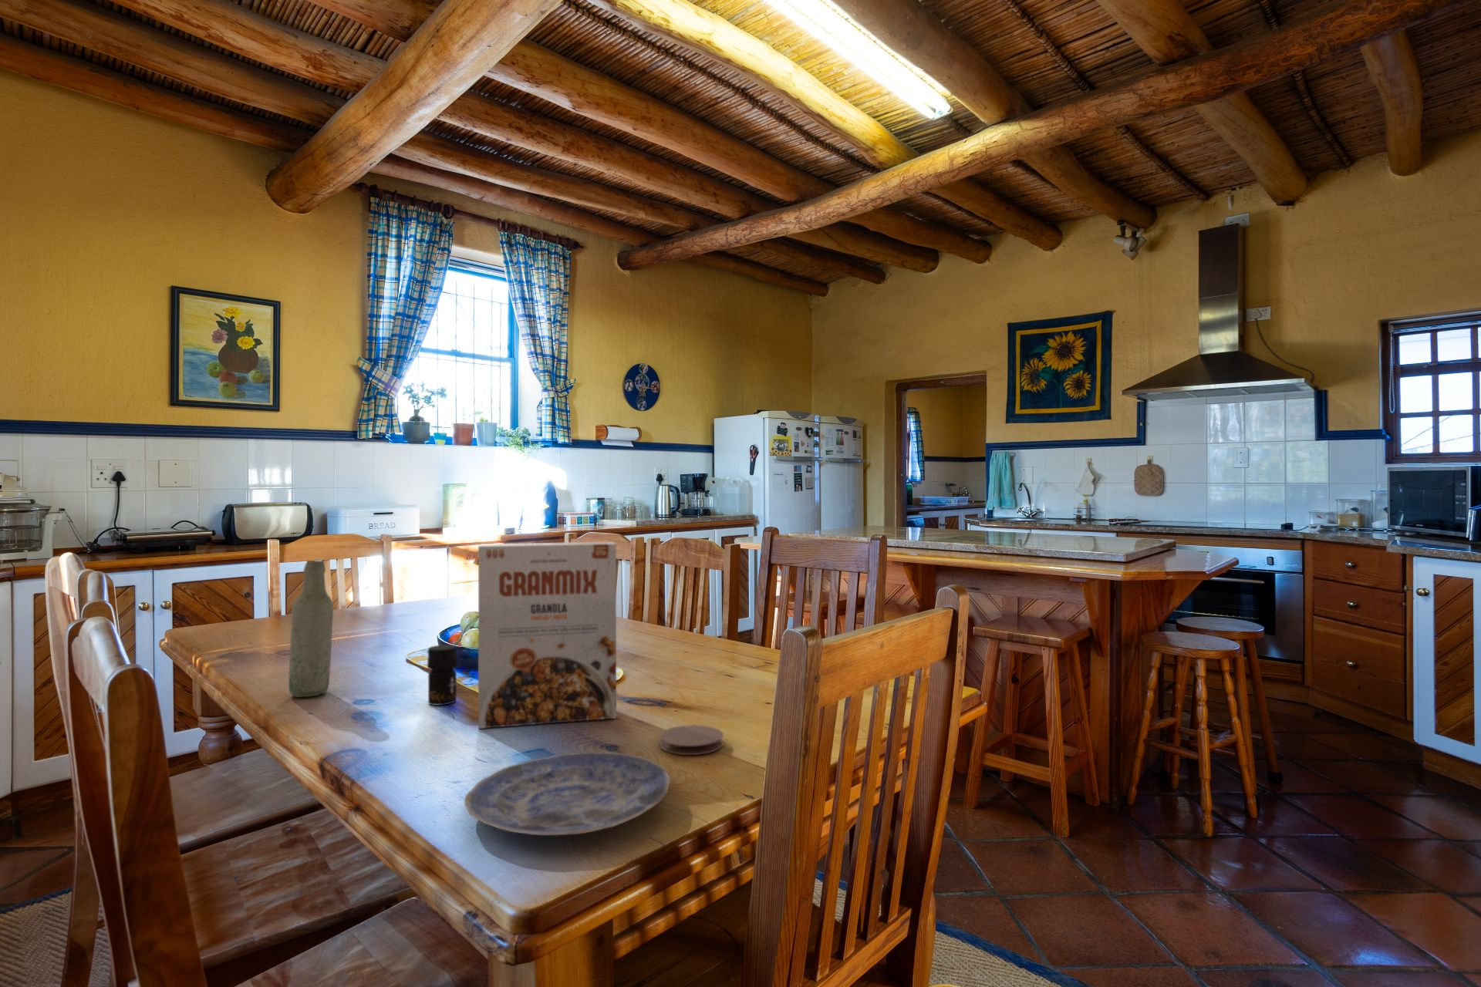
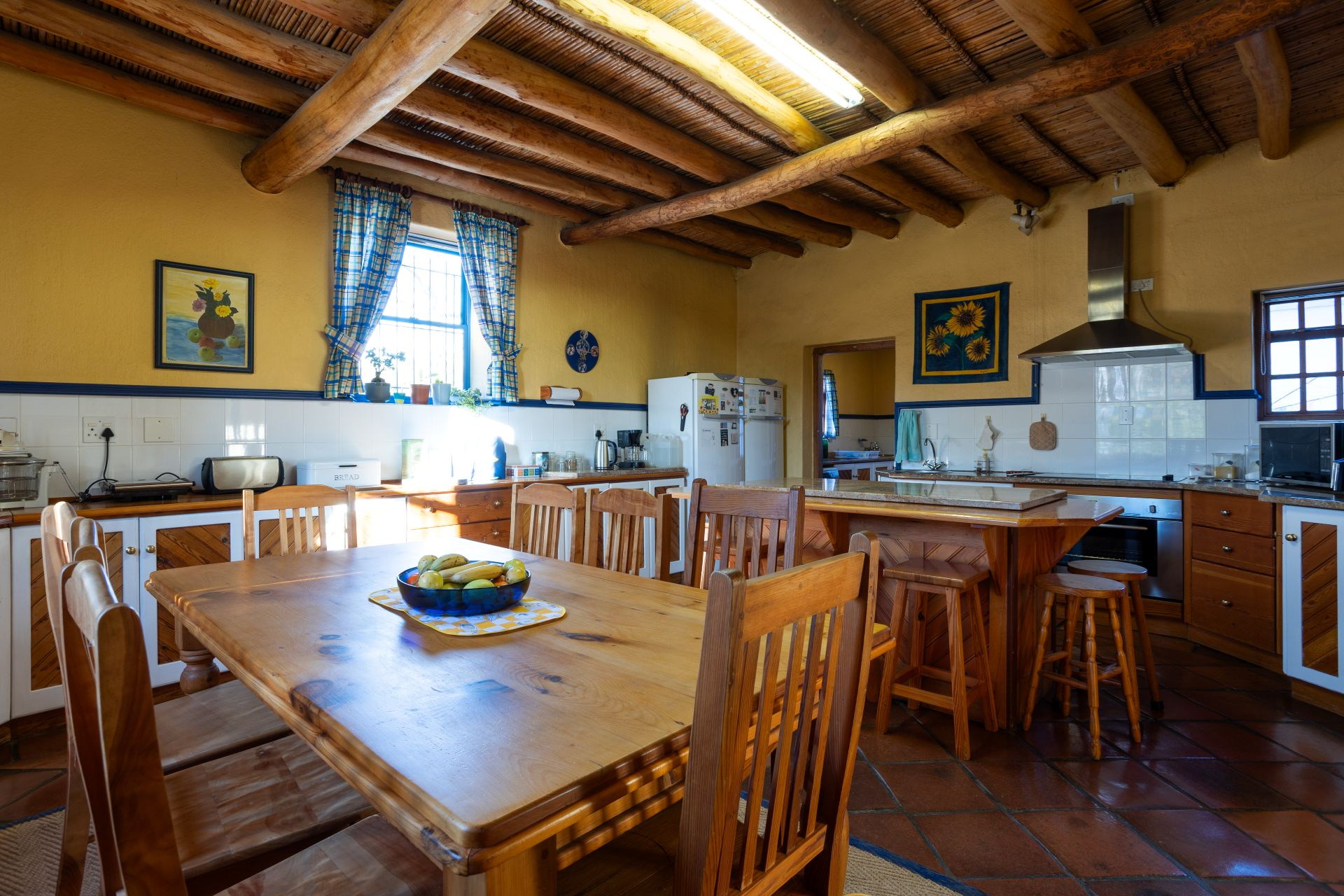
- plate (571, 795)
- jar (442, 674)
- coaster (691, 739)
- bottle (311, 626)
- cereal box (549, 631)
